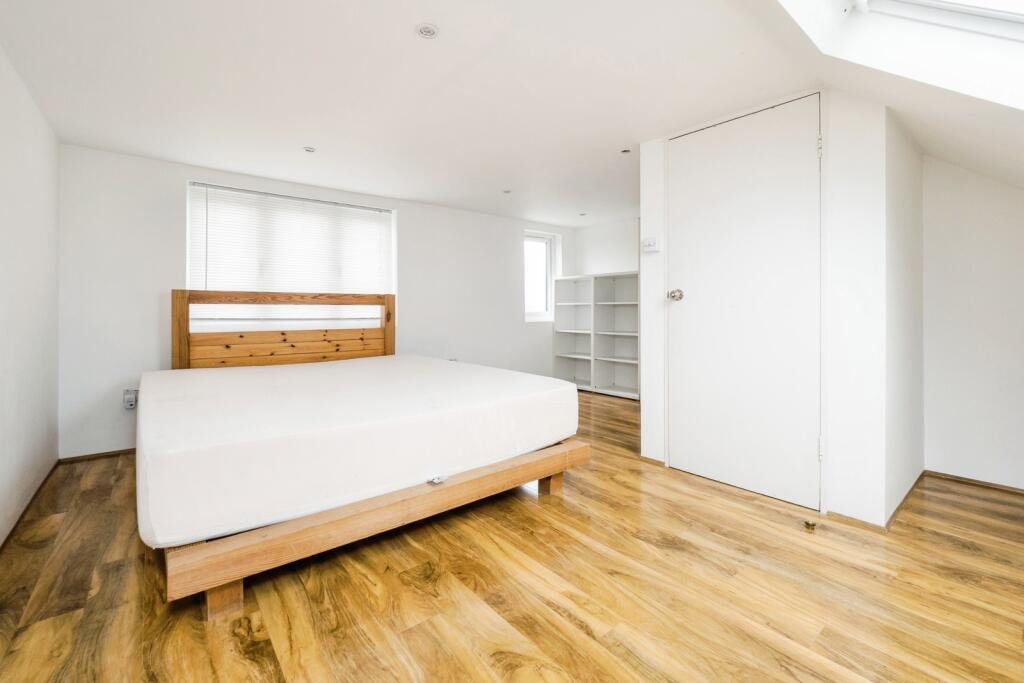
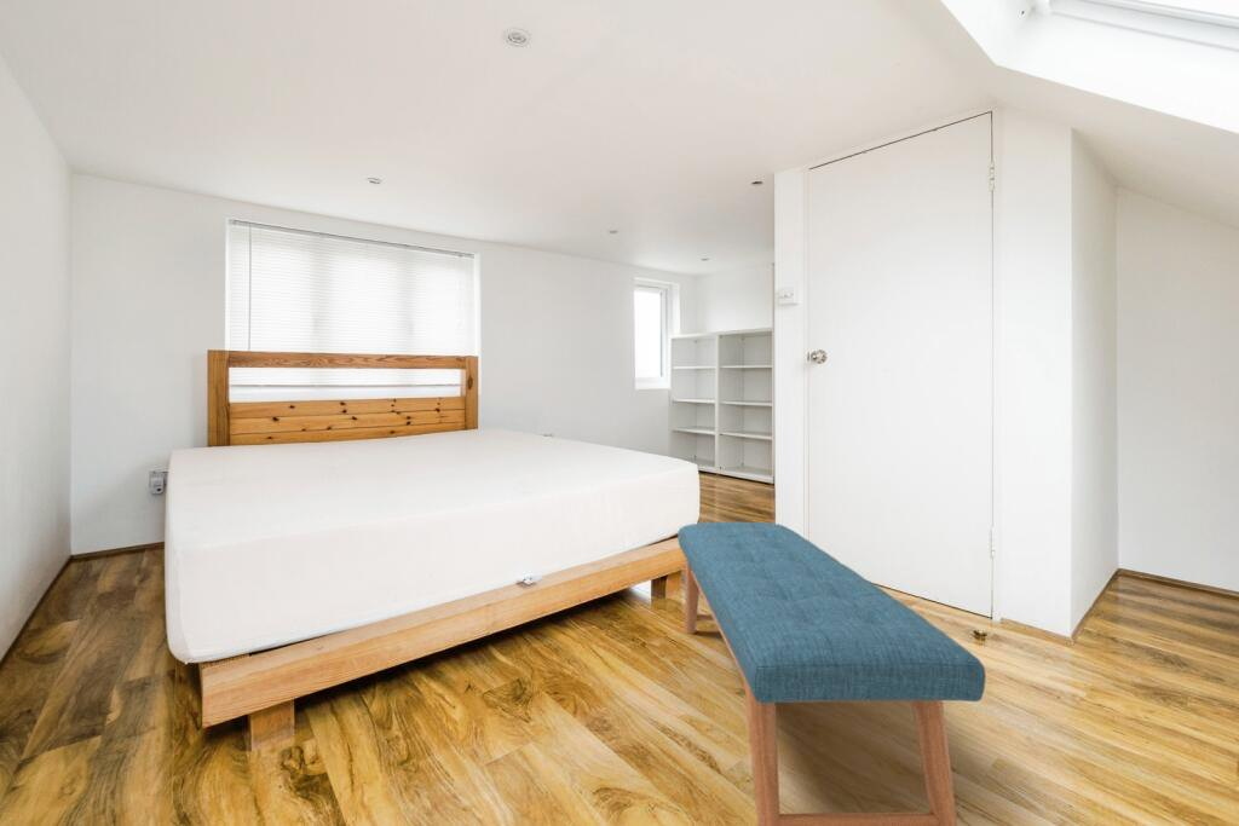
+ bench (776, 635)
